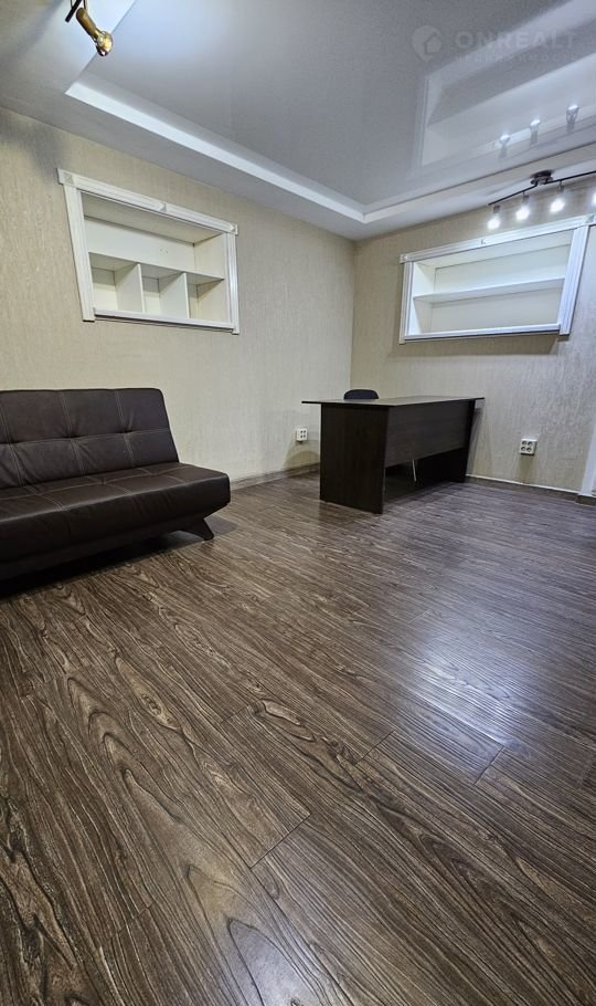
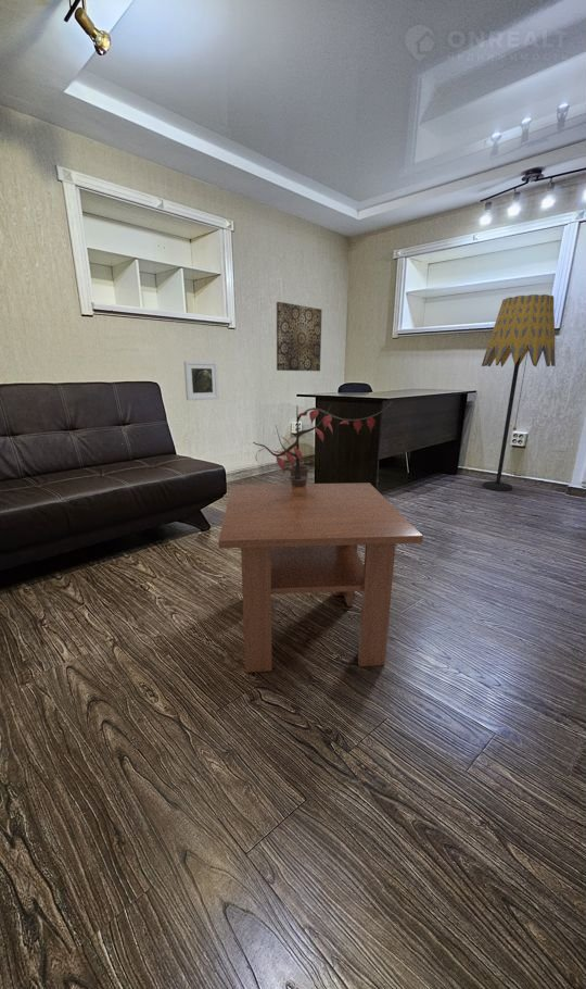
+ potted plant (322, 442)
+ coffee table (308, 568)
+ floor lamp (511, 399)
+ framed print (202, 380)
+ wall art (300, 338)
